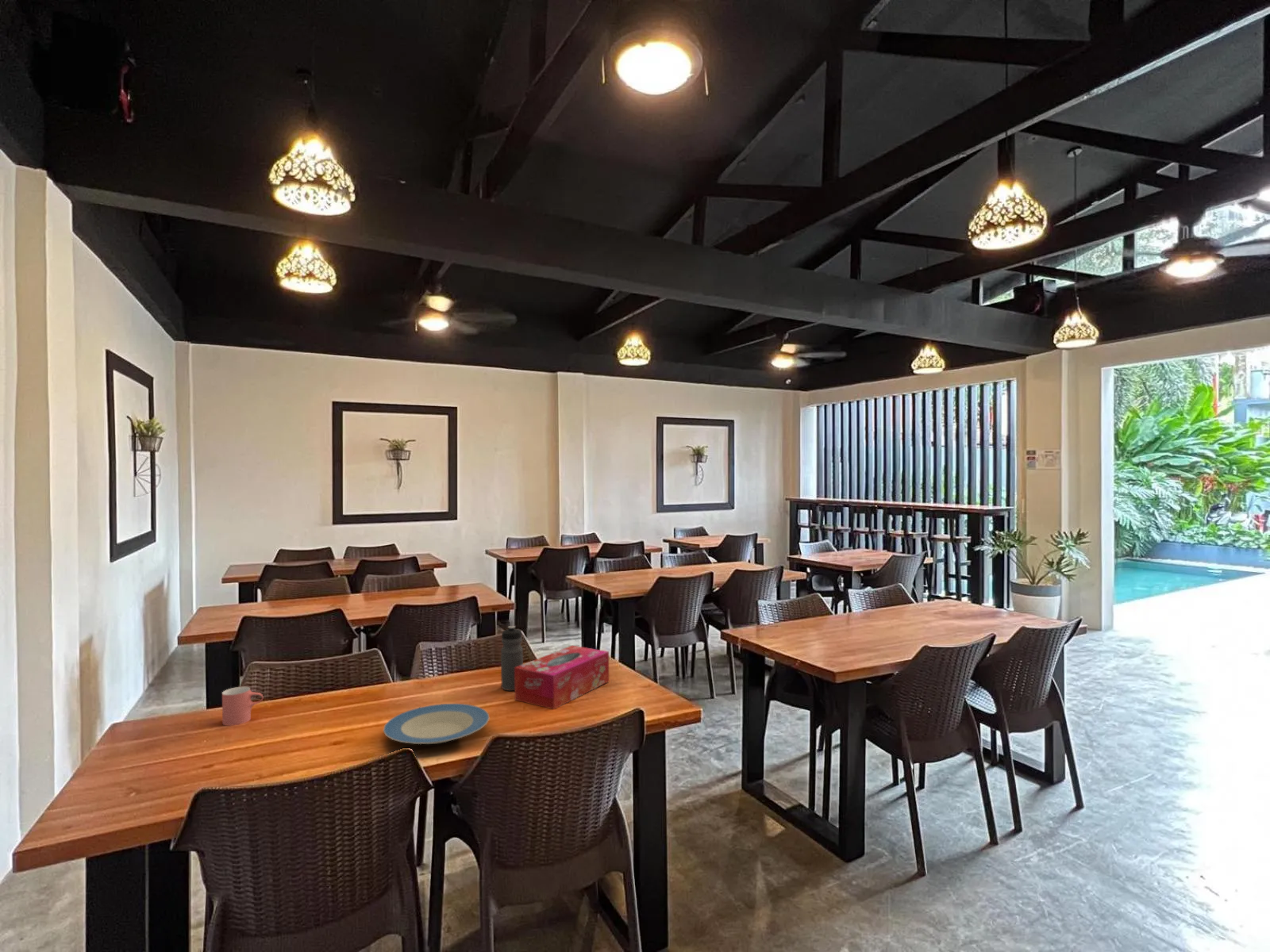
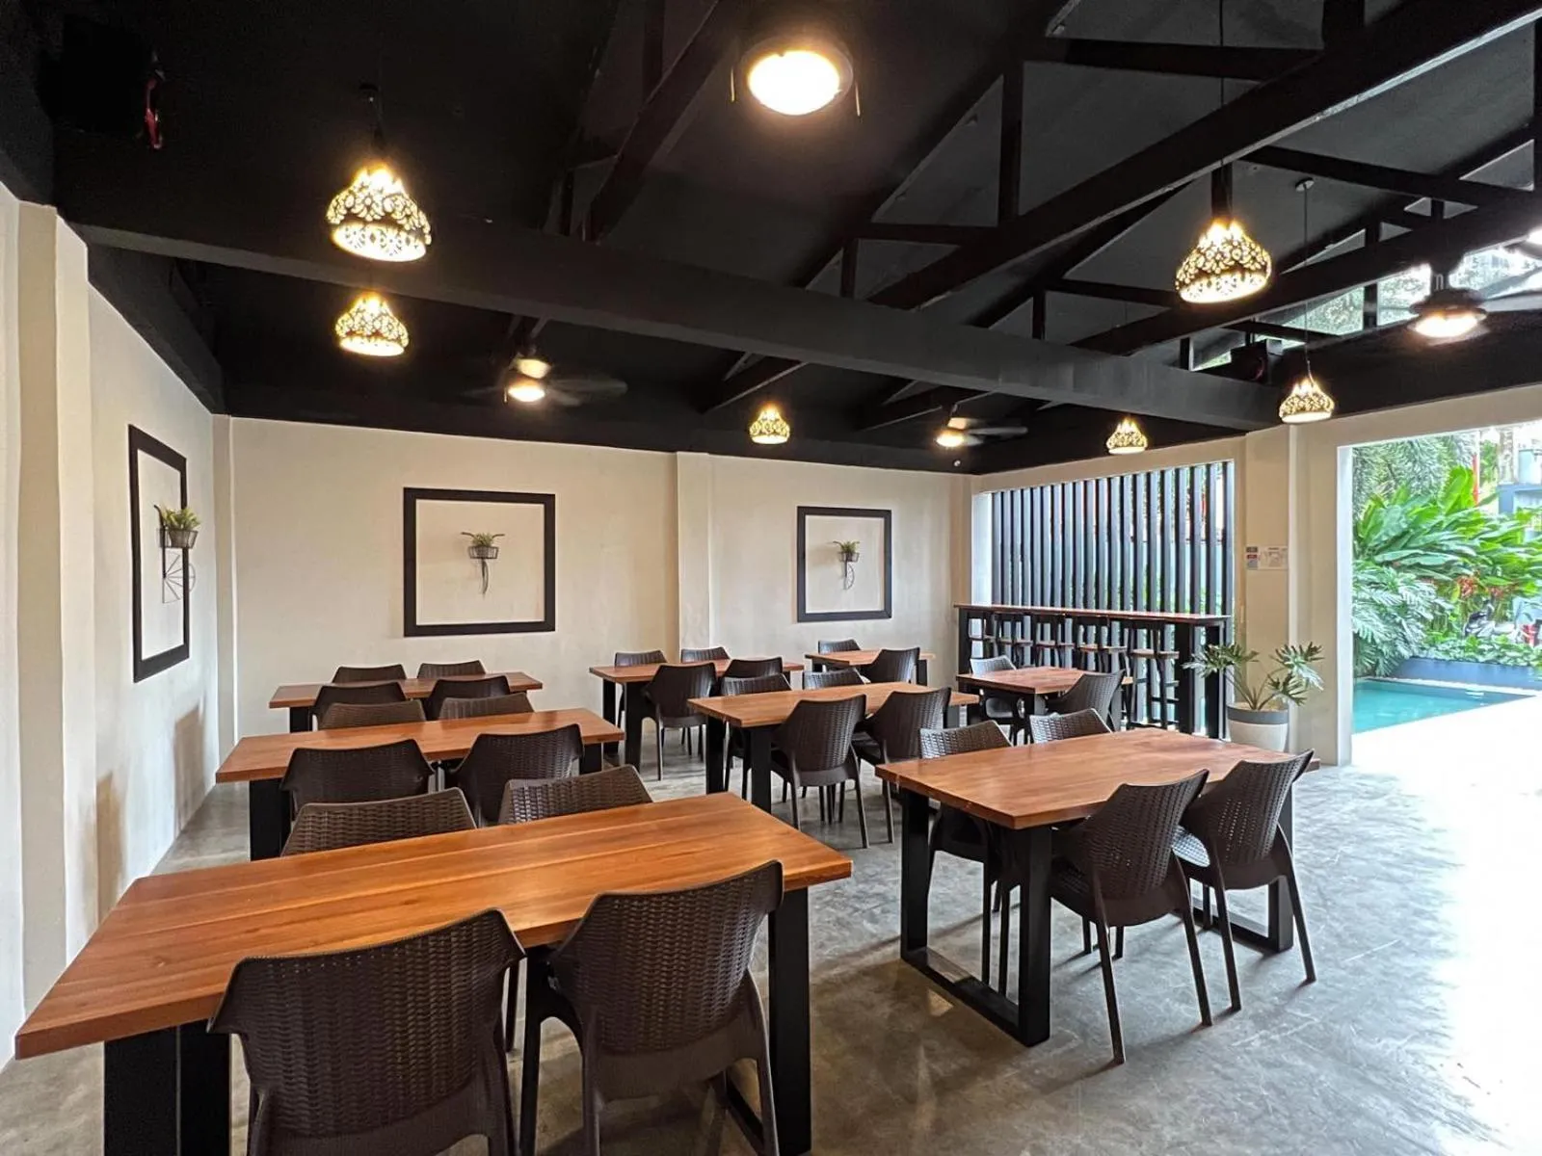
- water bottle (512, 656)
- tissue box (564, 674)
- plate (437, 727)
- cup (243, 705)
